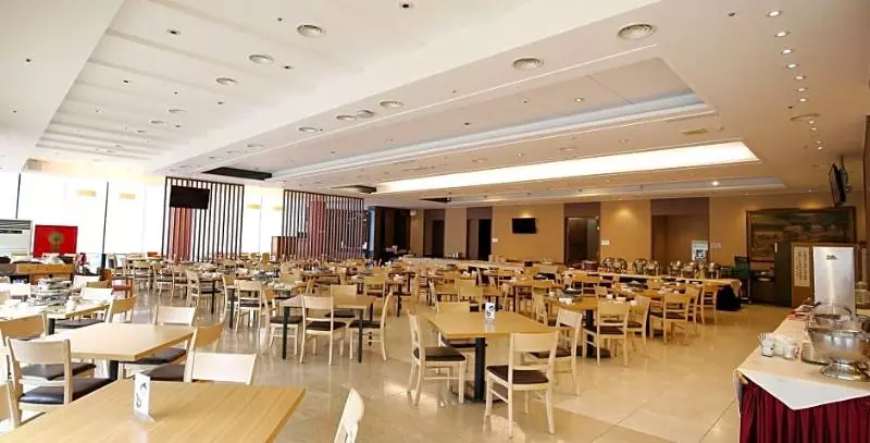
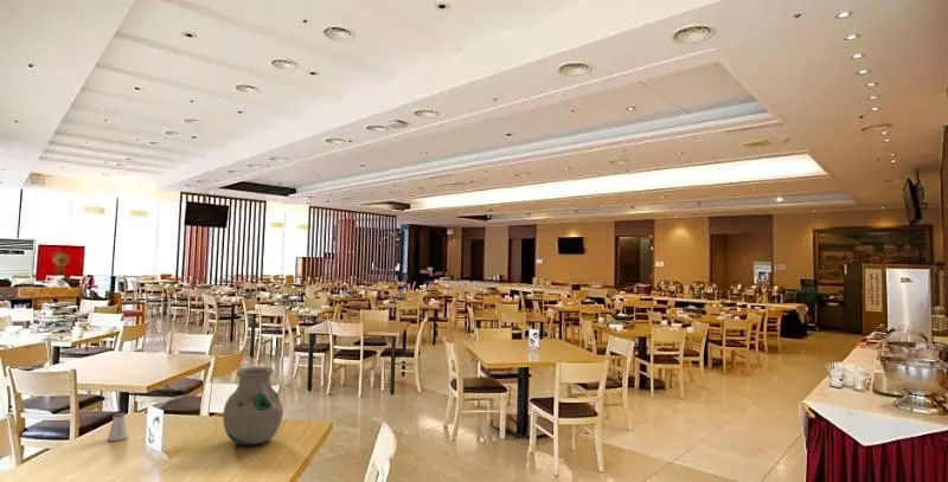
+ saltshaker (118, 425)
+ vase (254, 405)
